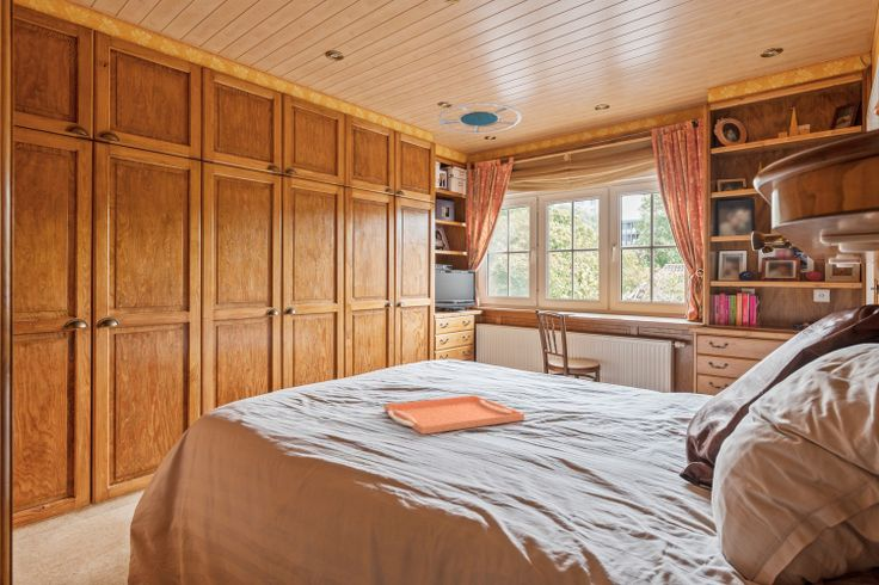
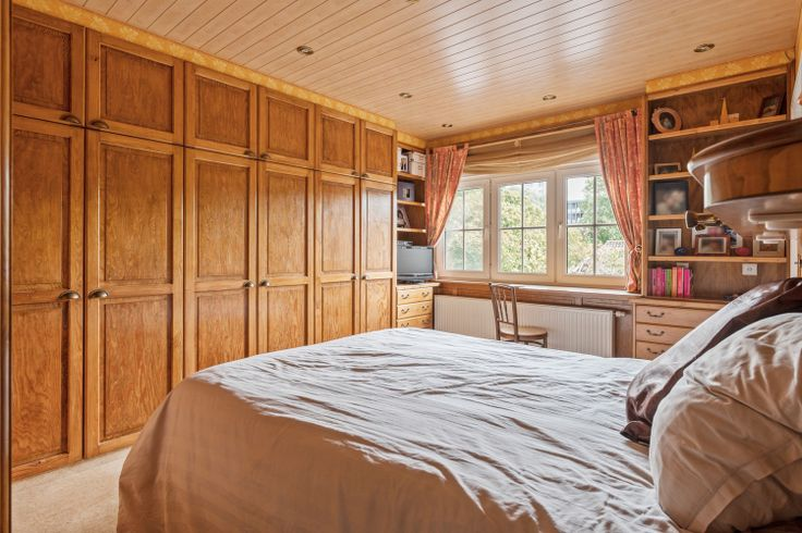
- ceiling lamp (479, 115)
- serving tray (451, 412)
